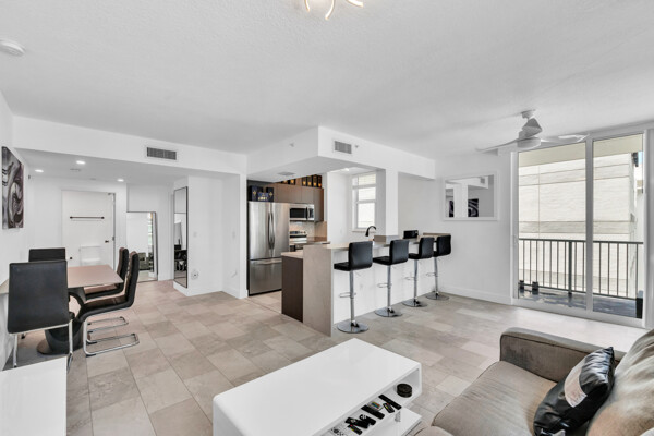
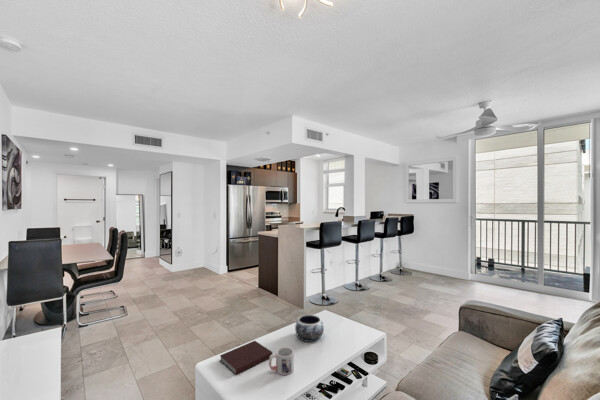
+ notebook (246, 356)
+ decorative bowl (309, 327)
+ mug (281, 361)
